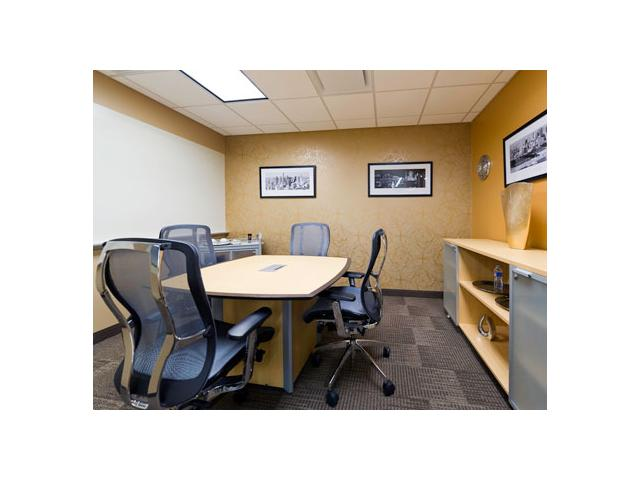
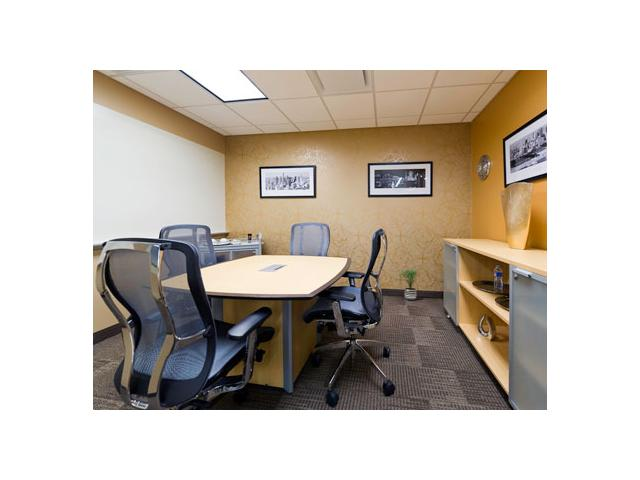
+ potted plant (409, 283)
